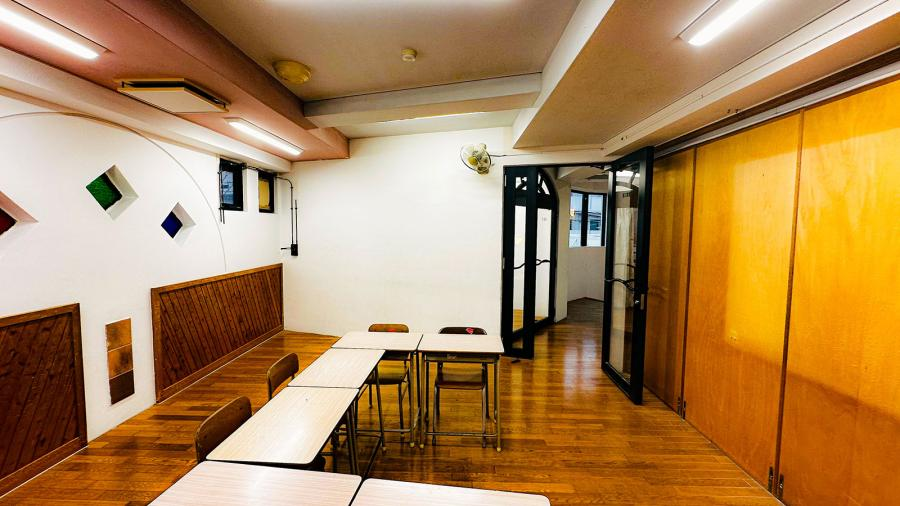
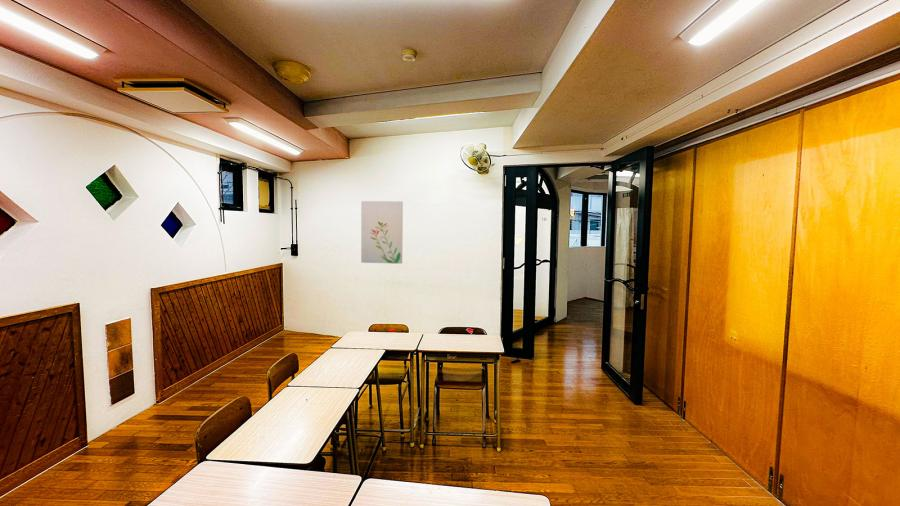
+ wall art (381, 232)
